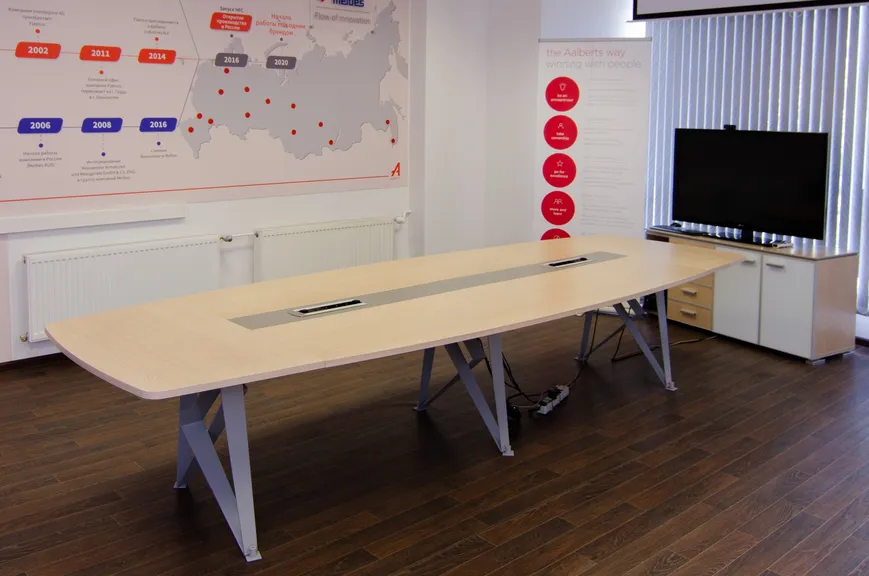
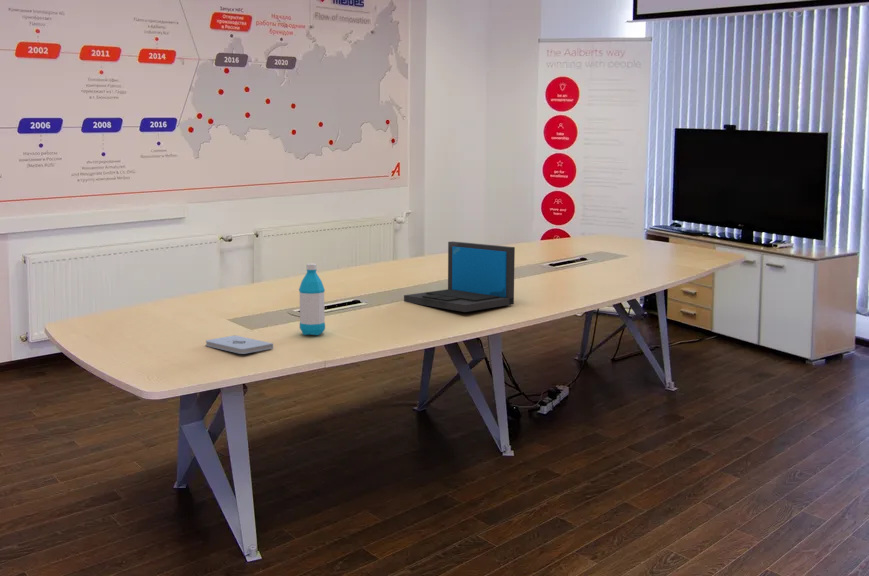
+ water bottle (311, 299)
+ laptop (458, 274)
+ notepad (238, 344)
